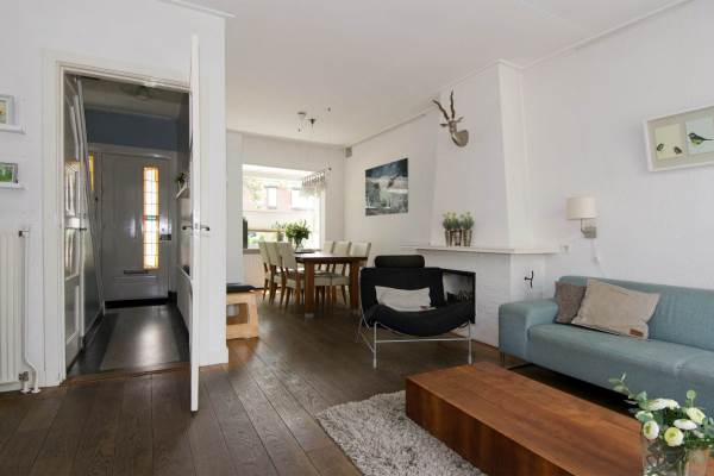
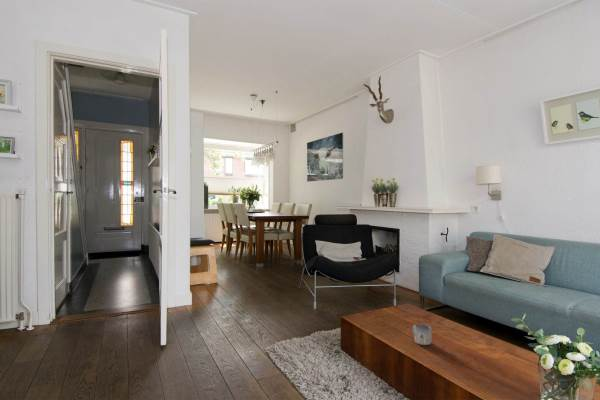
+ mug (420, 333)
